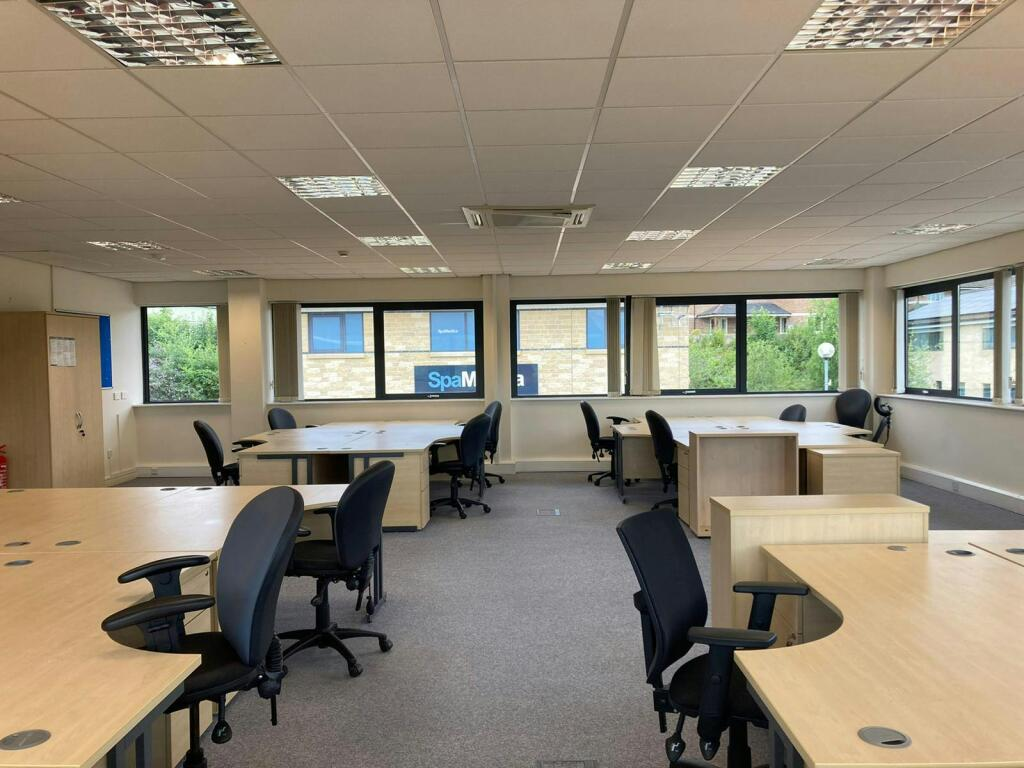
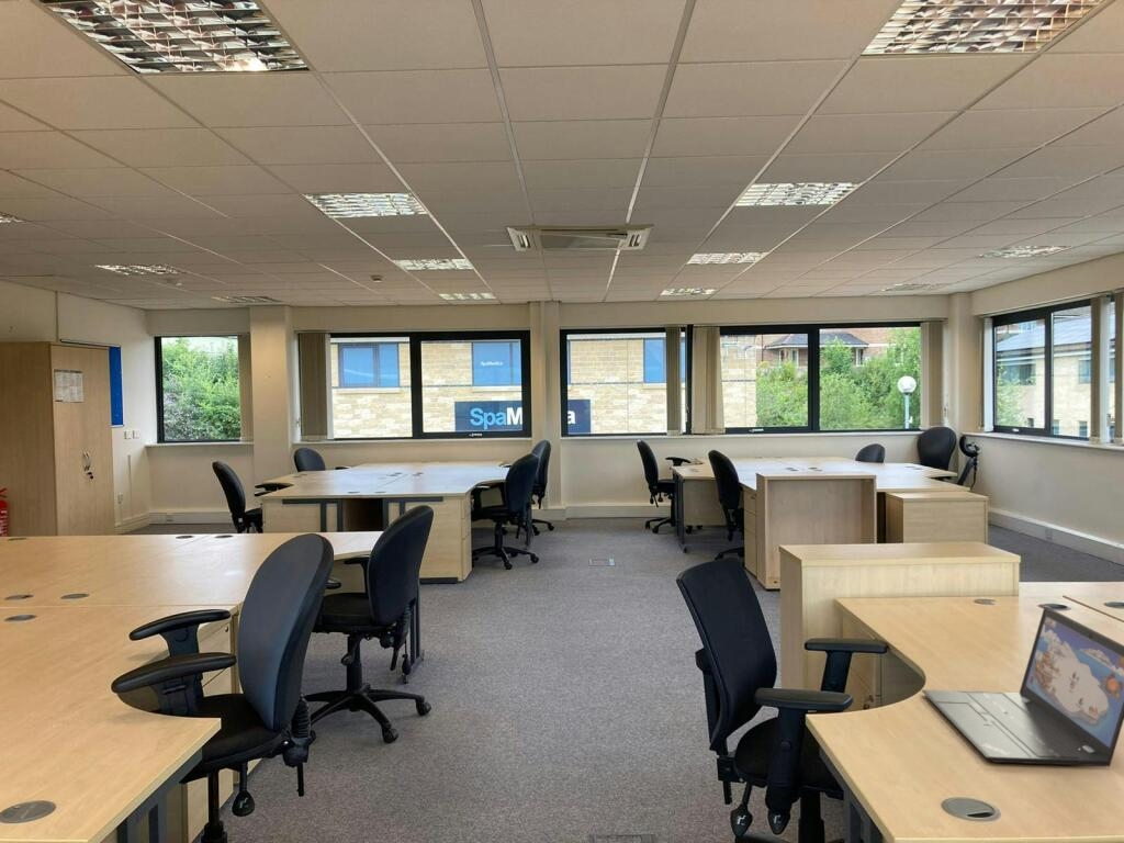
+ laptop (1023, 678)
